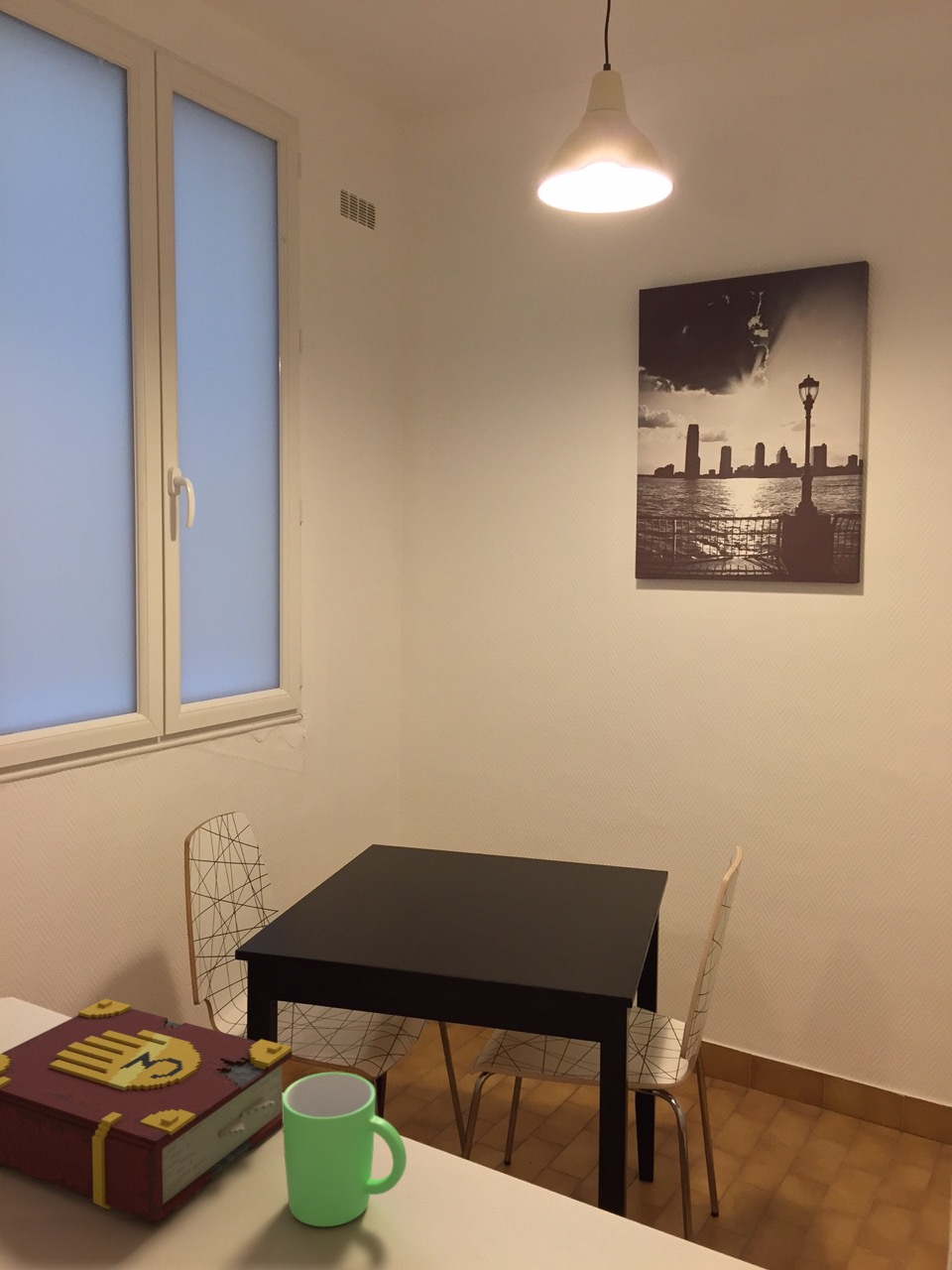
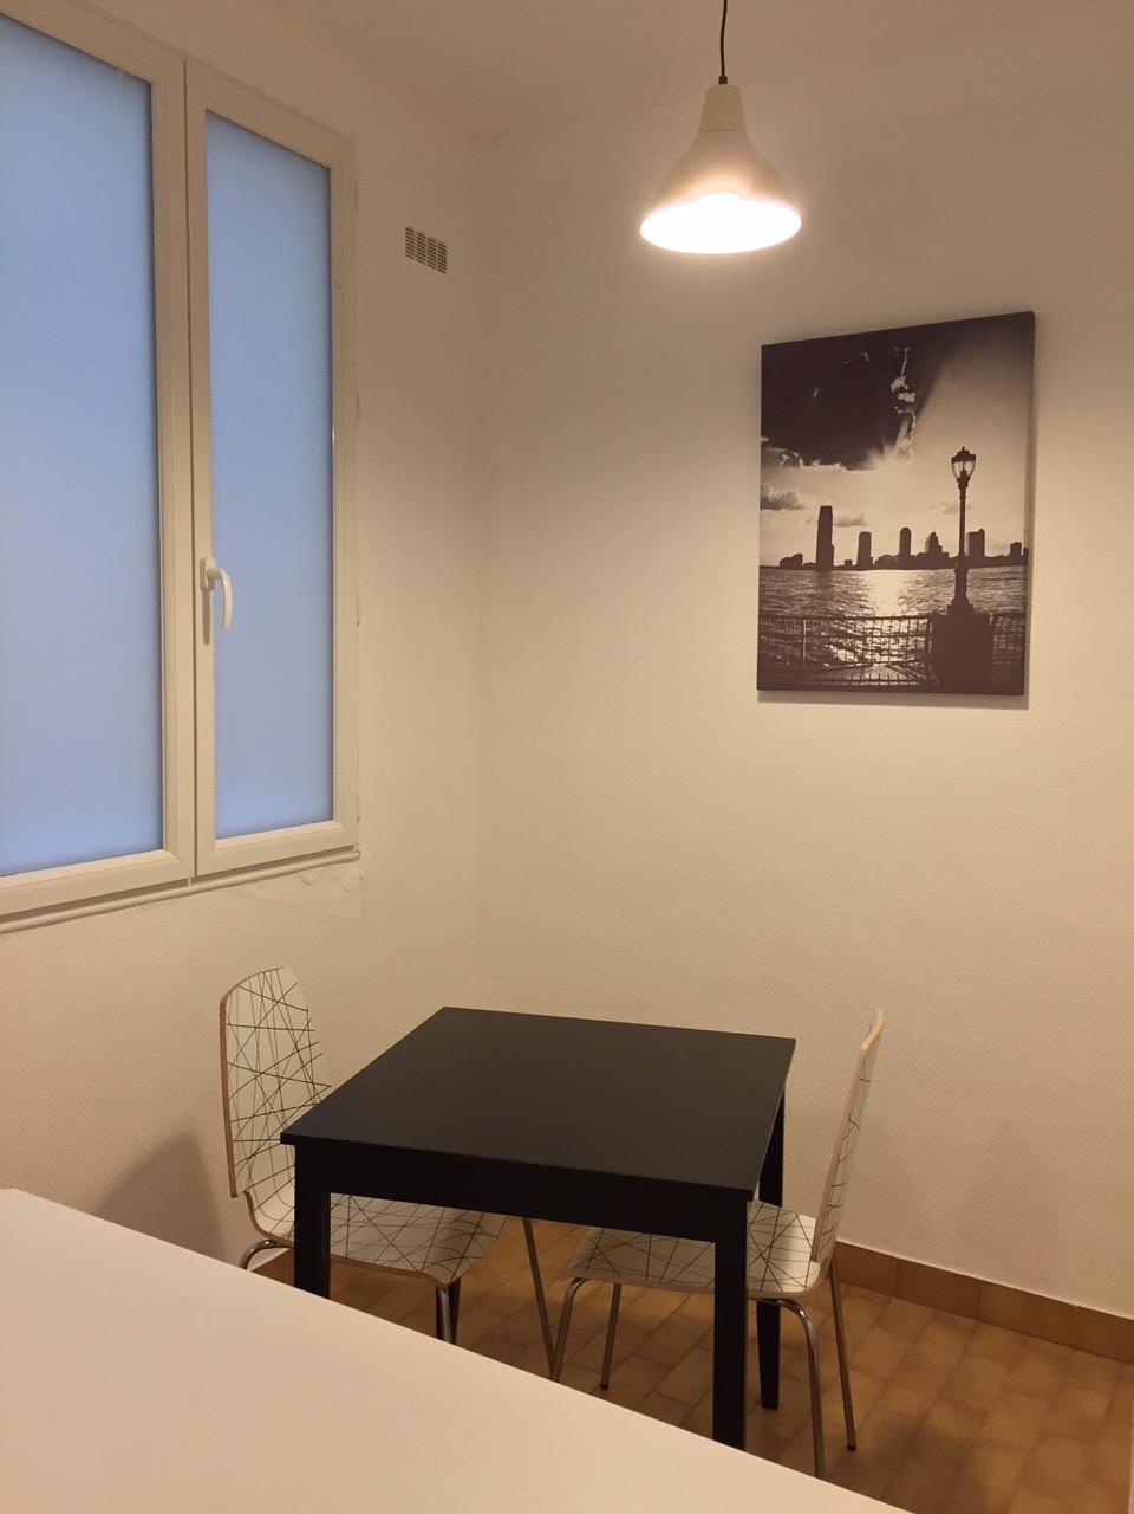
- book (127, 1097)
- mug (345, 1152)
